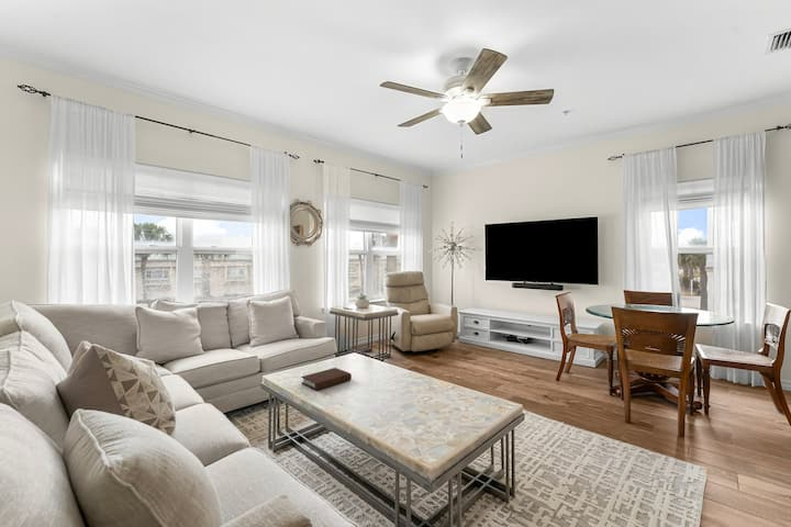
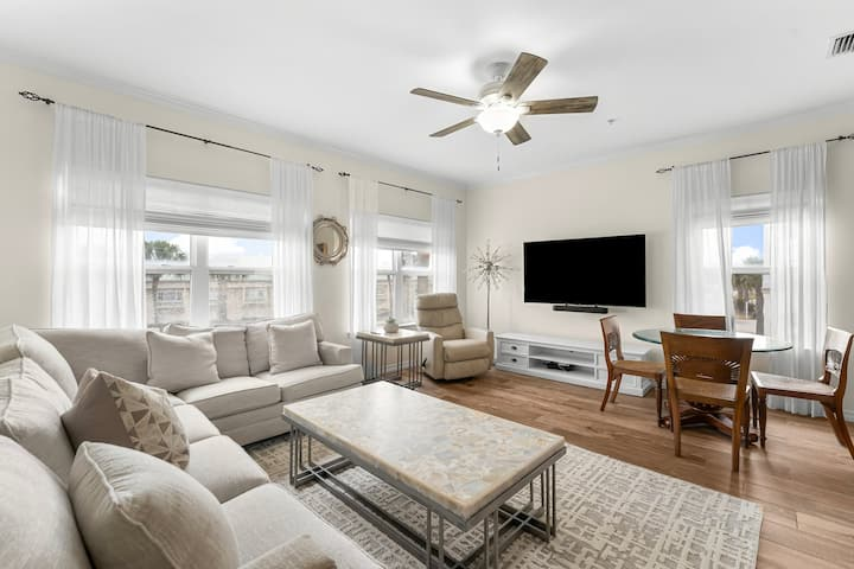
- book (326, 378)
